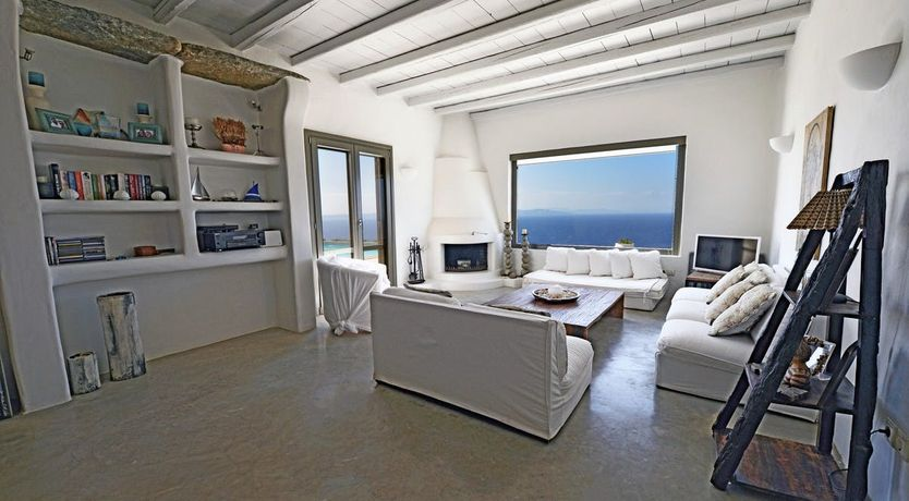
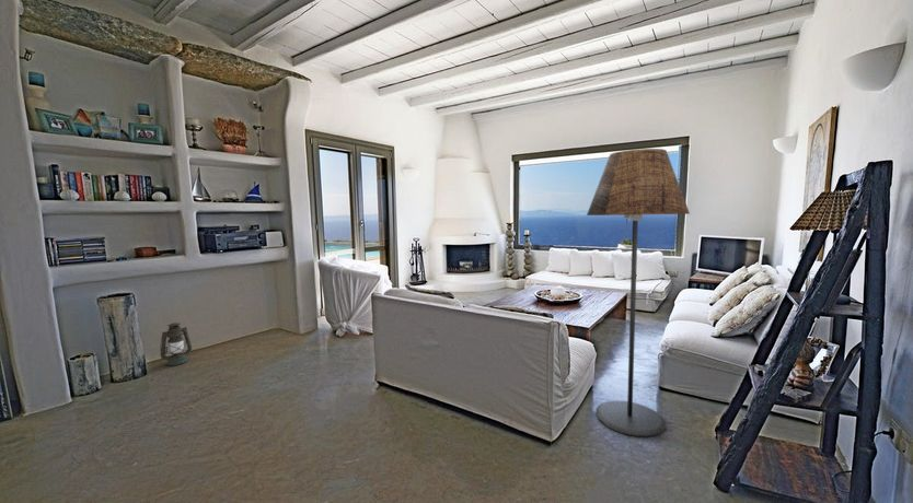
+ lantern (175, 342)
+ floor lamp (633, 290)
